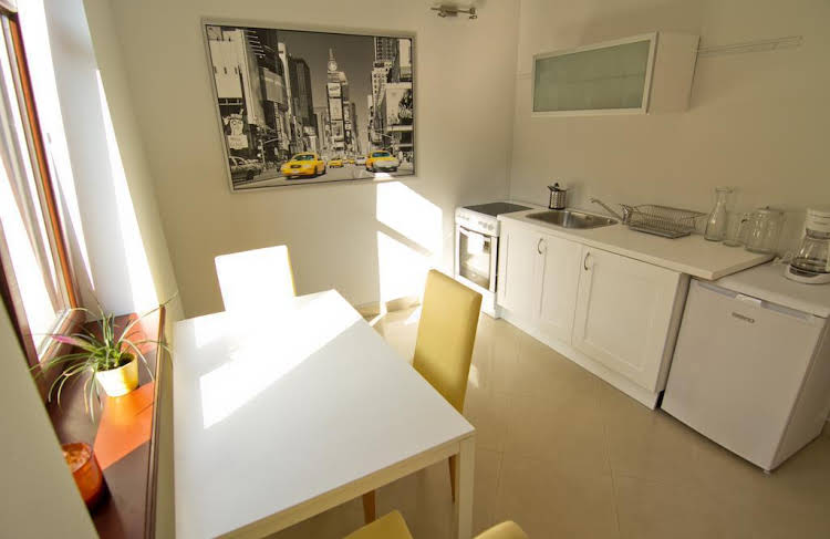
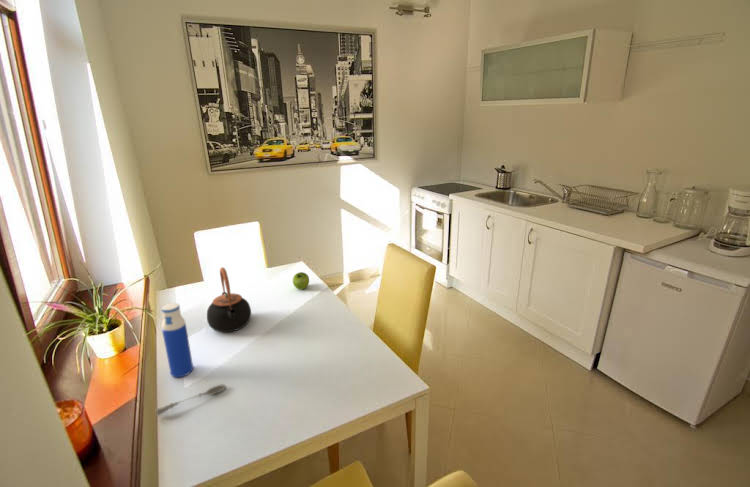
+ water bottle (176, 339)
+ soupspoon (192, 397)
+ teapot (227, 299)
+ fruit (300, 280)
